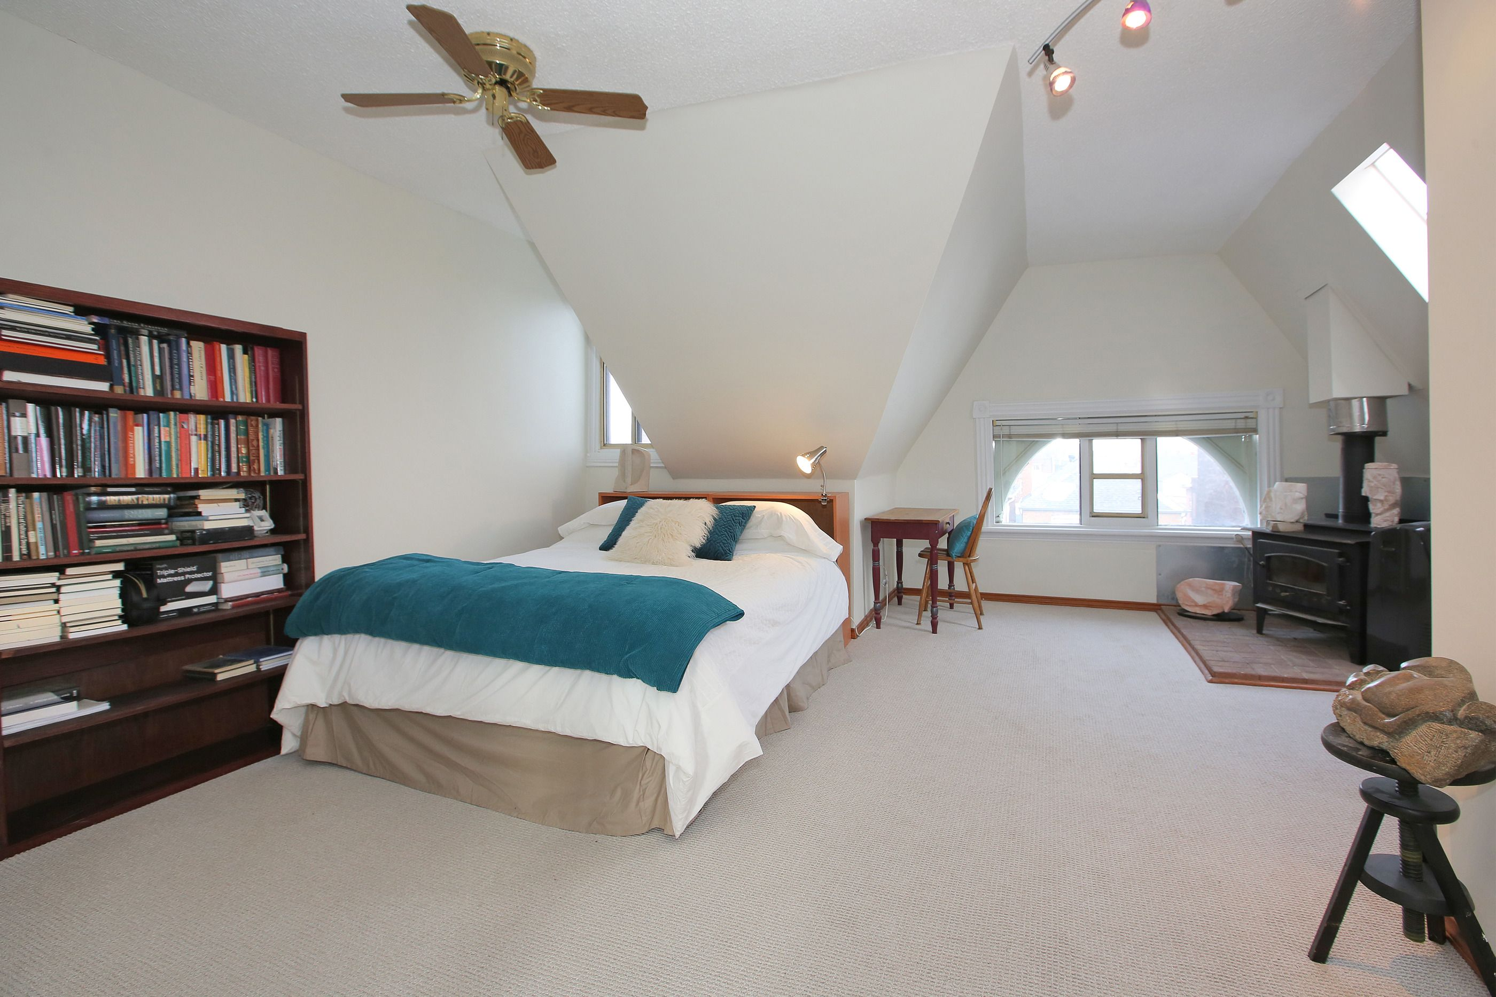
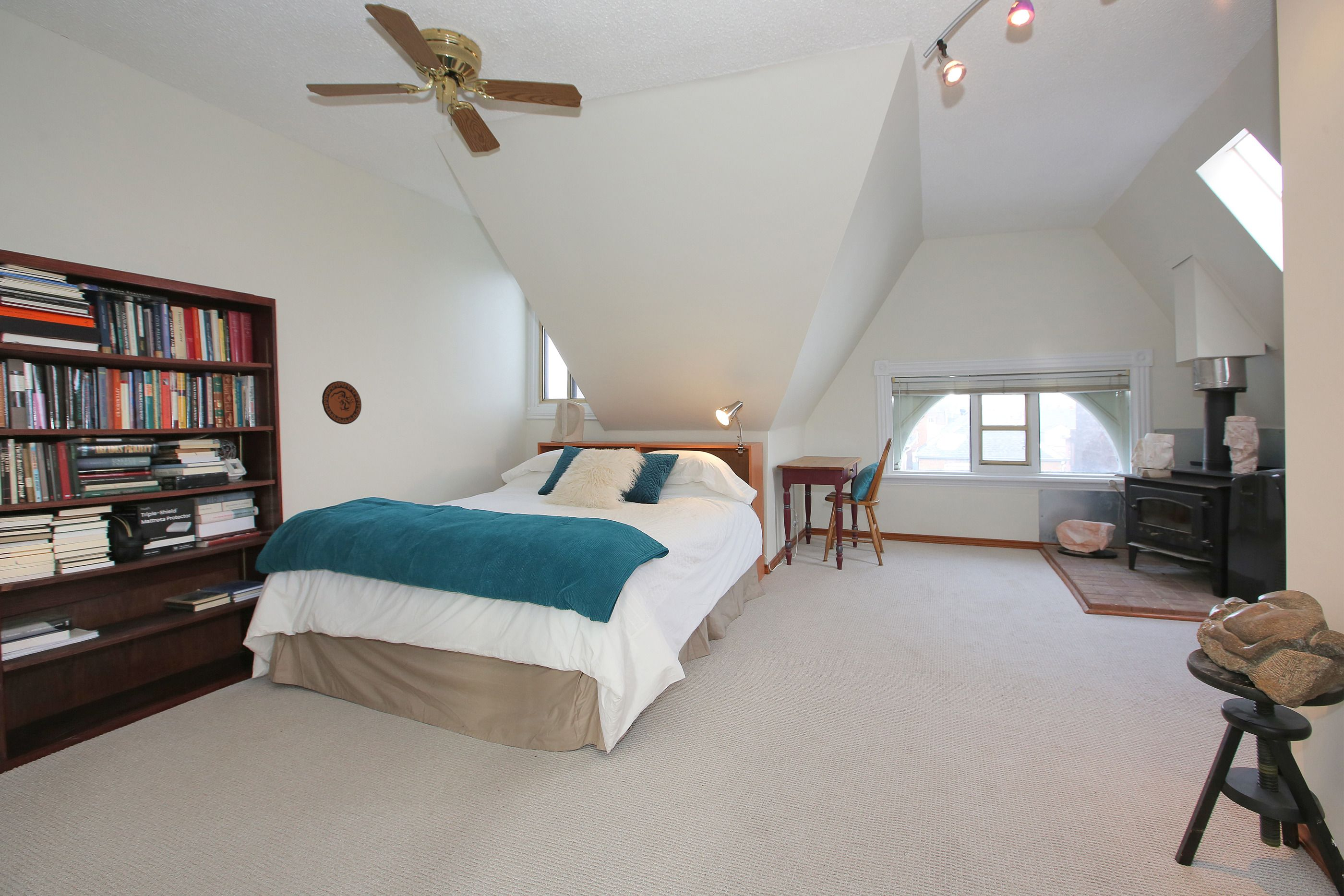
+ decorative plate (342, 403)
